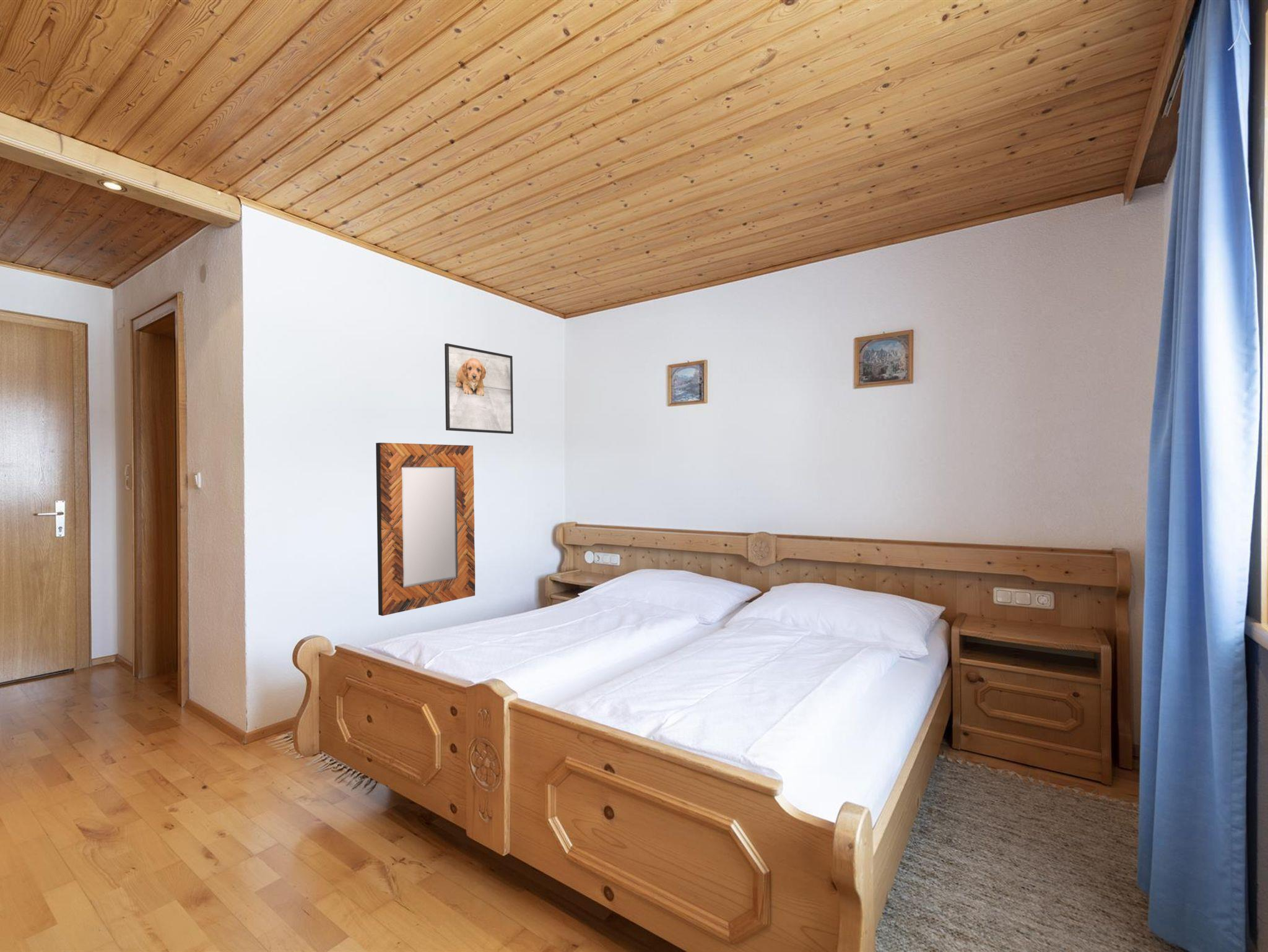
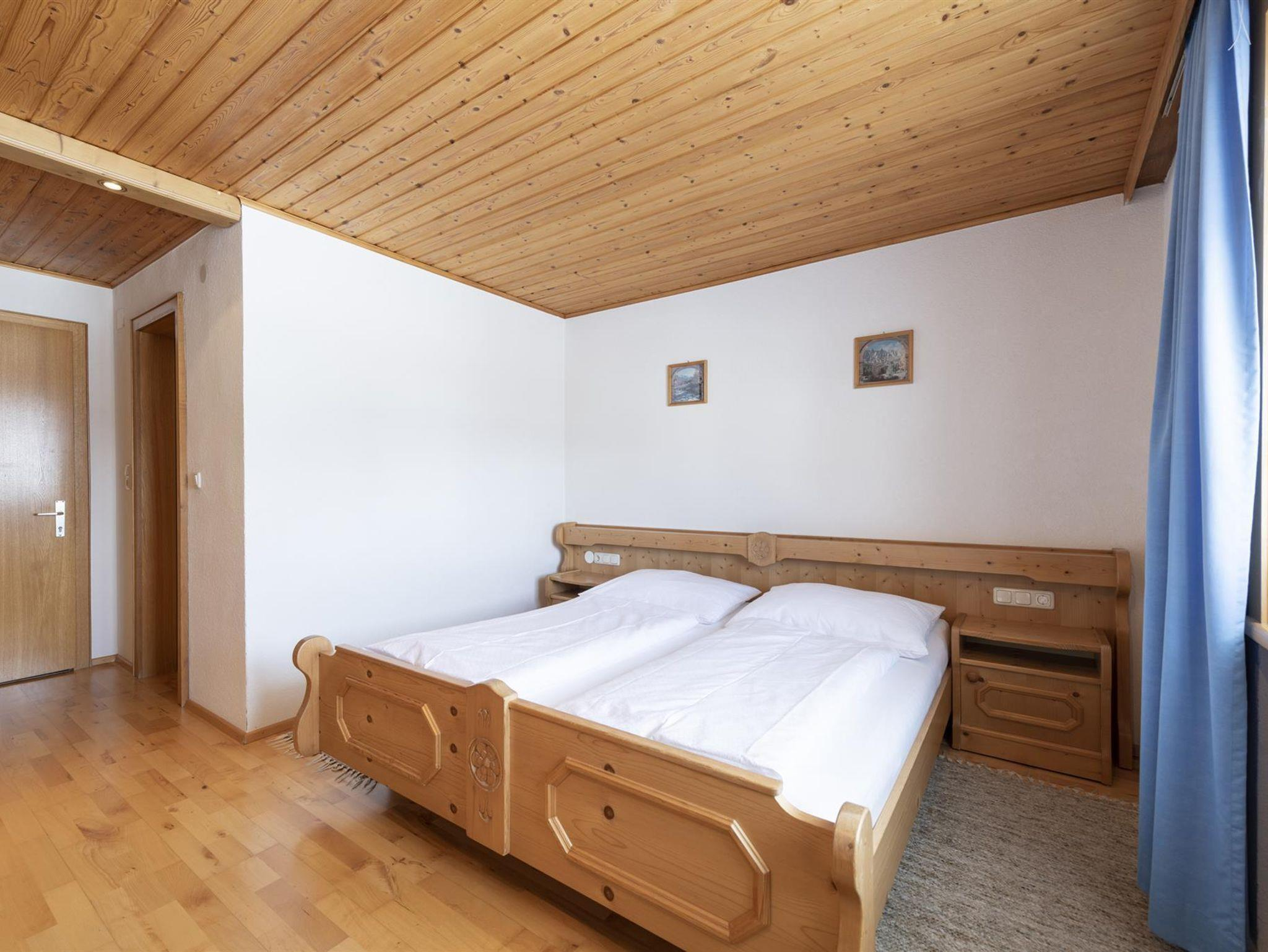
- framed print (480, 391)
- home mirror (429, 524)
